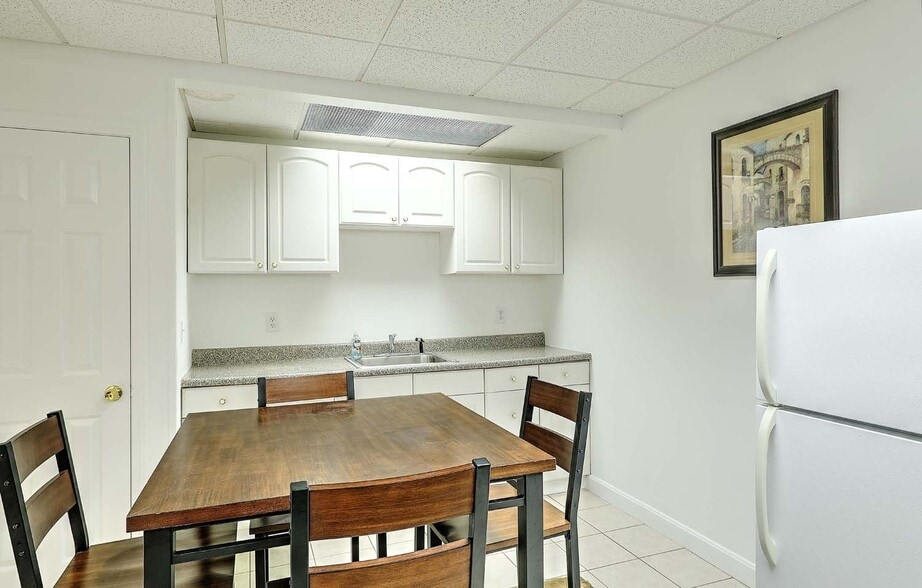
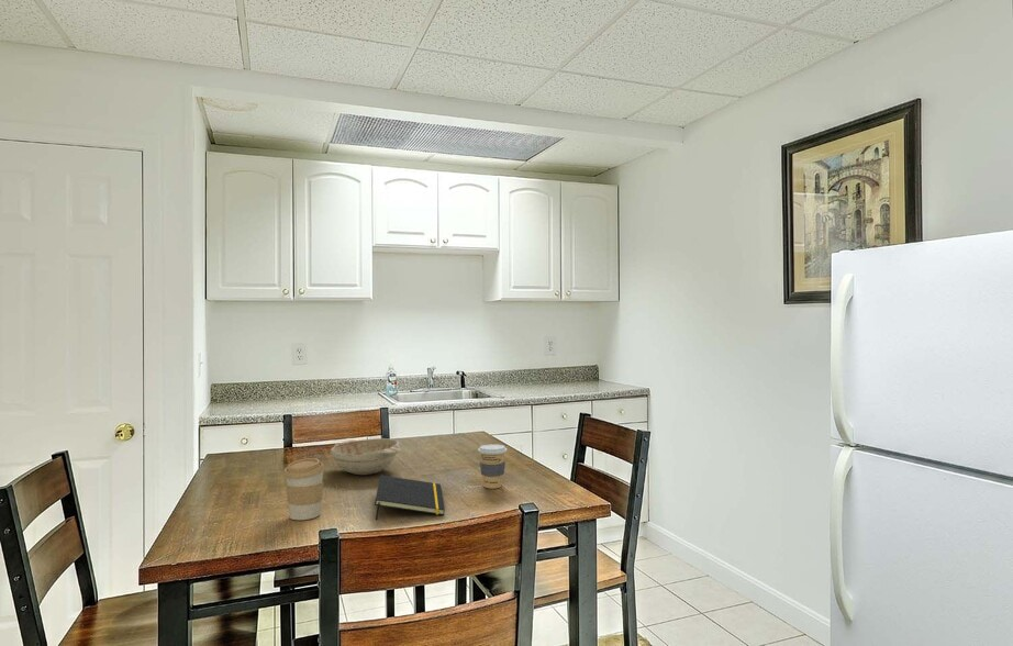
+ coffee cup (304, 488)
+ decorative bowl (365, 457)
+ coffee cup (492, 466)
+ notepad (410, 493)
